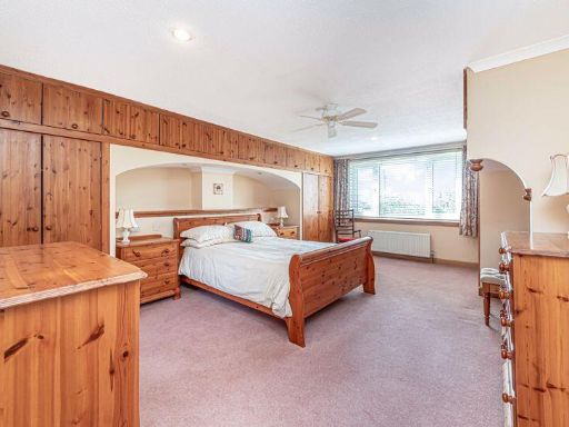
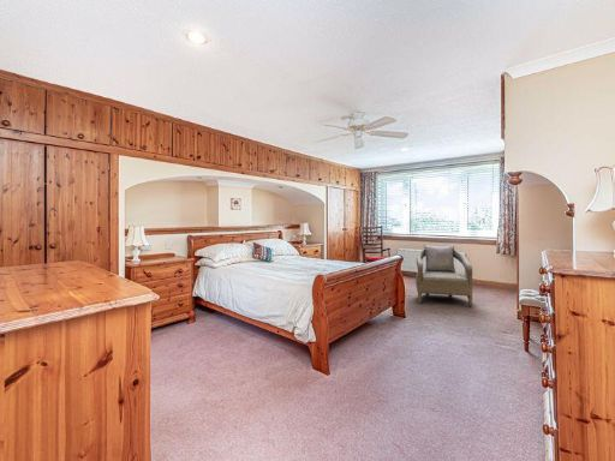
+ armchair (441, 271)
